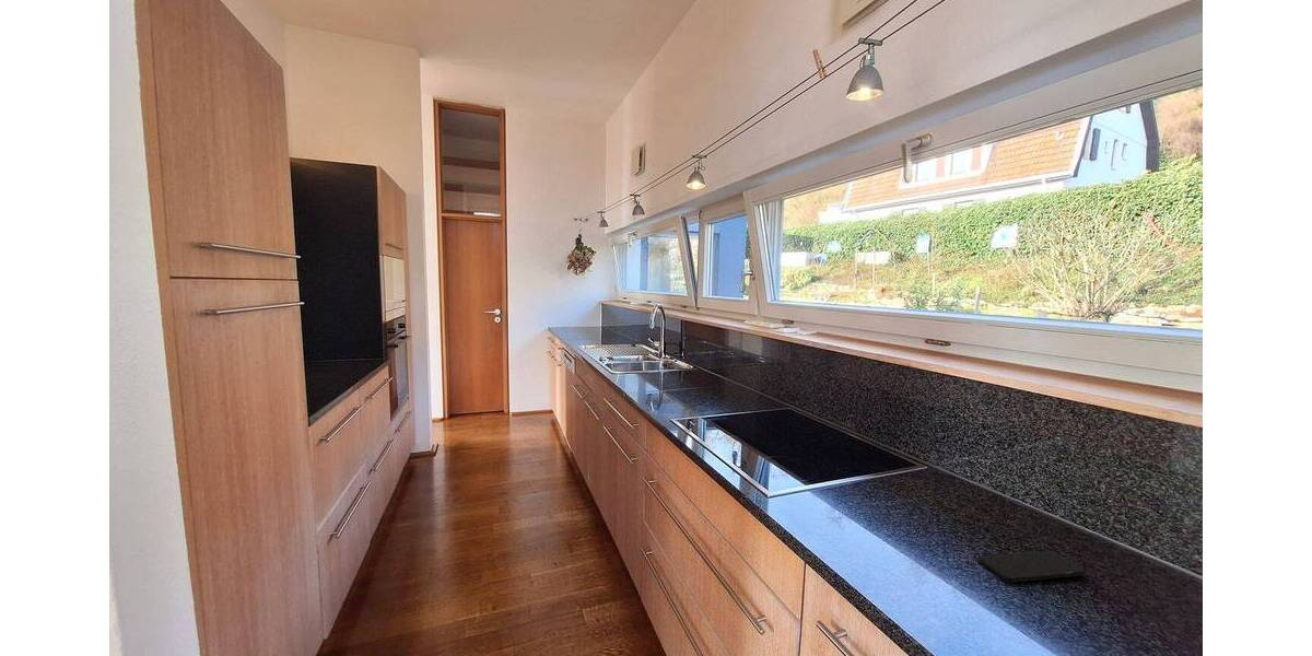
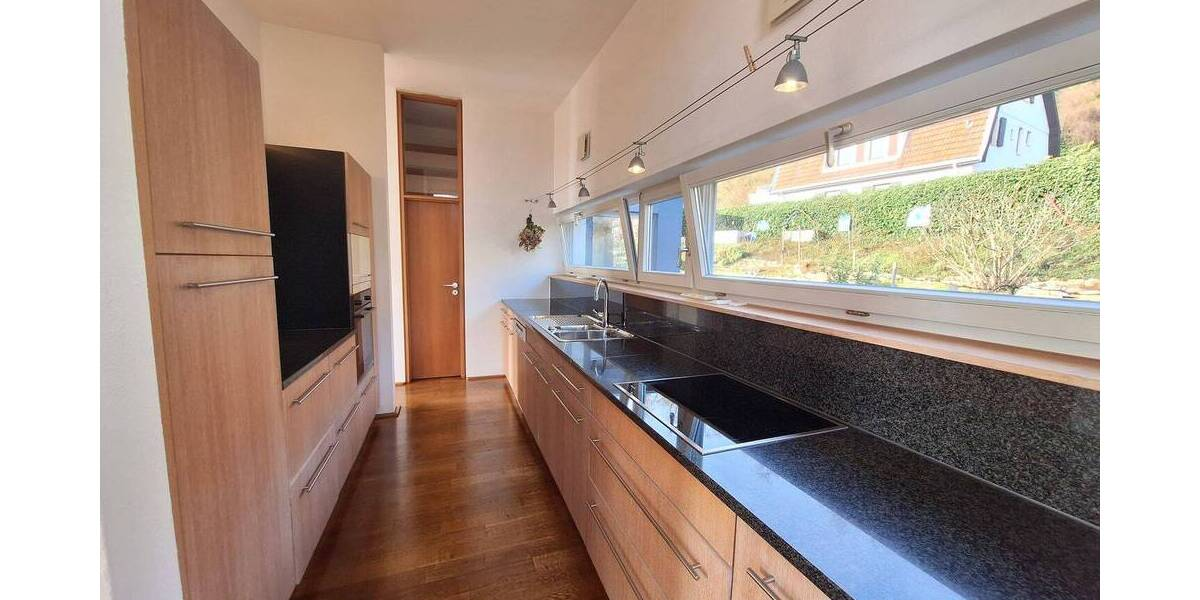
- smartphone (1030, 565)
